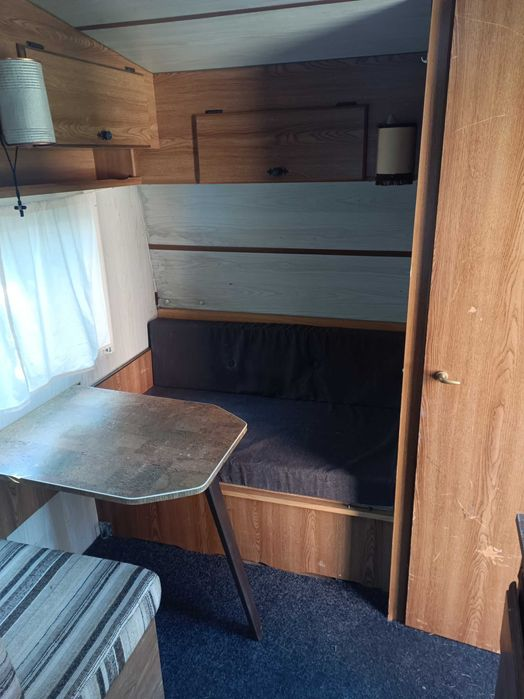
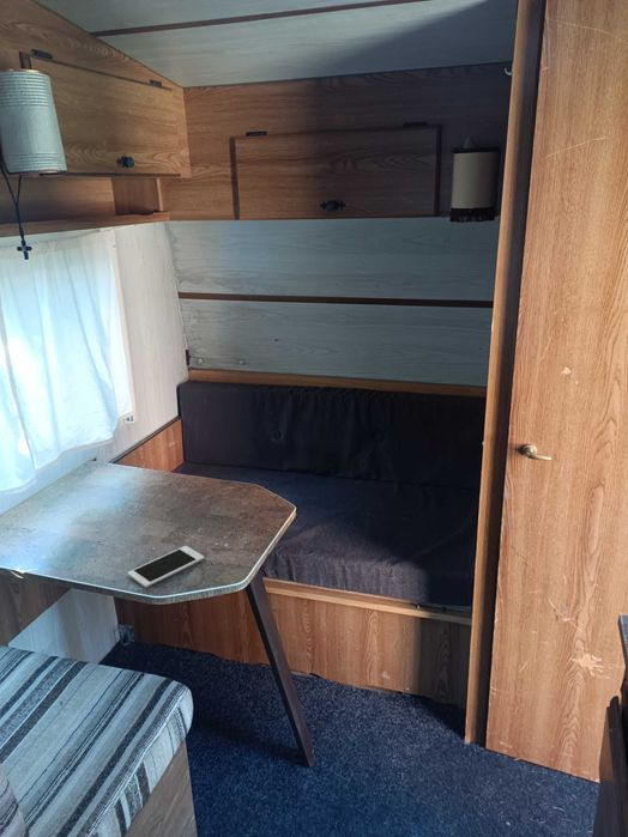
+ cell phone (167, 565)
